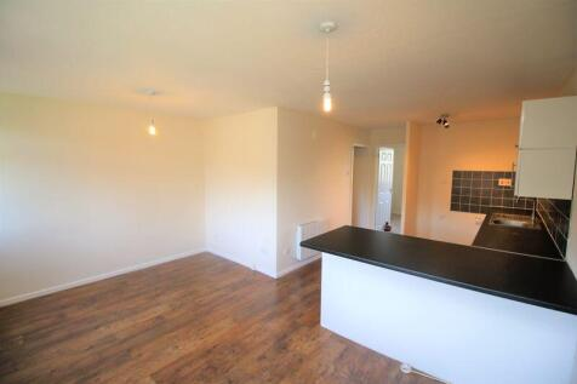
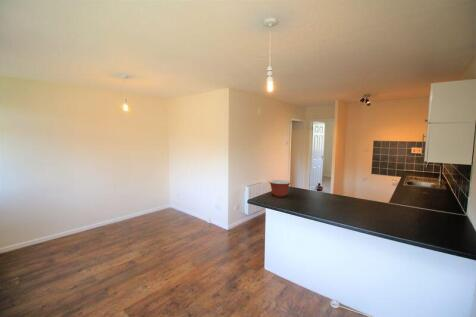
+ mixing bowl (279, 188)
